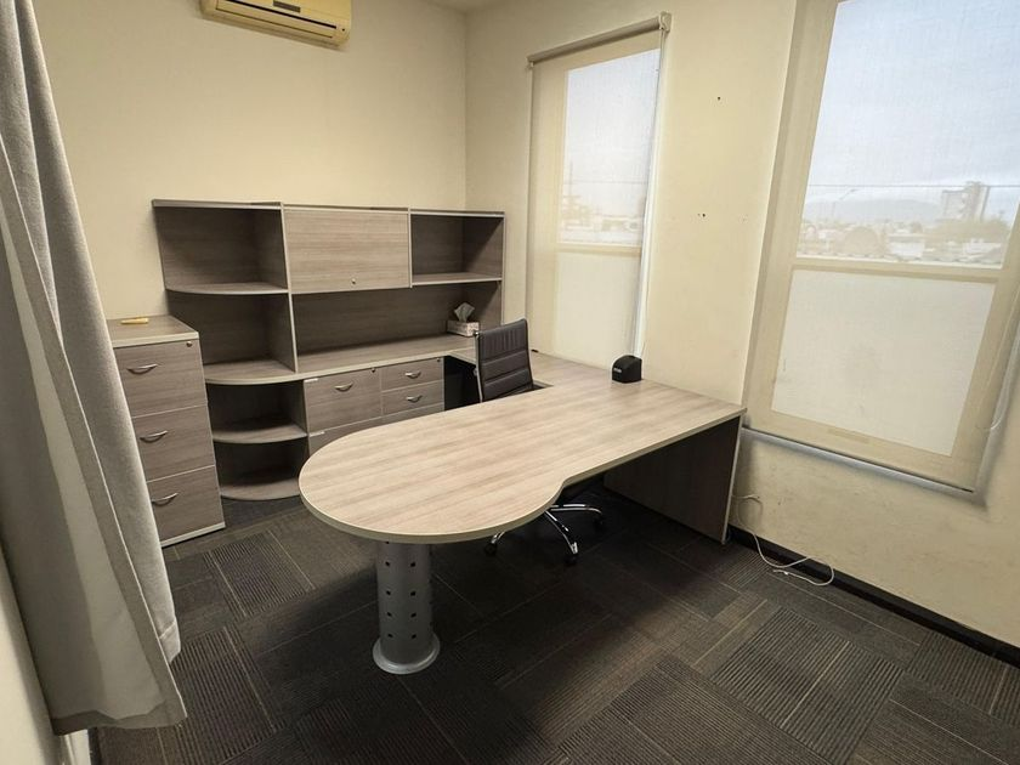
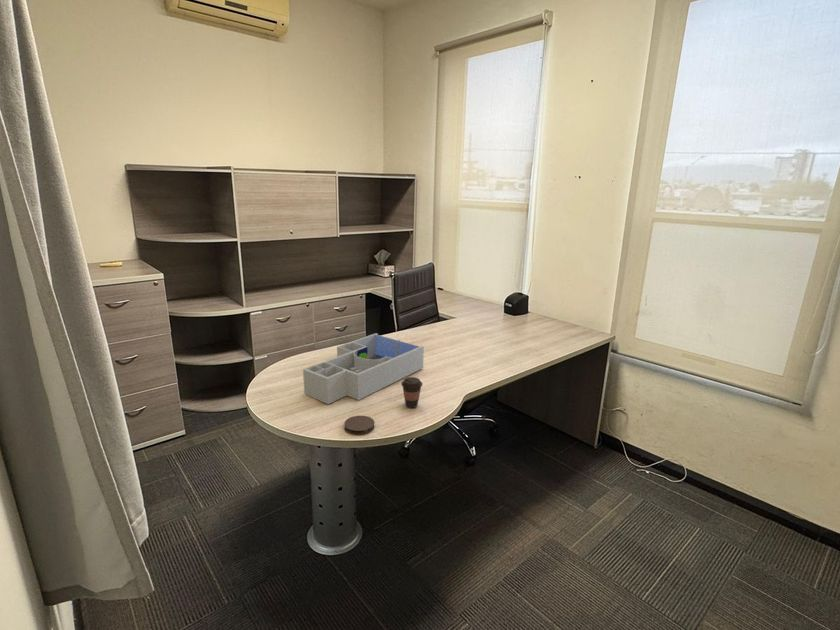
+ coaster (359, 424)
+ desk organizer (360, 365)
+ coffee cup (411, 393)
